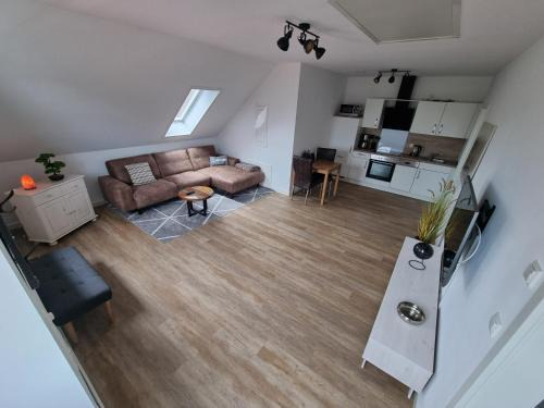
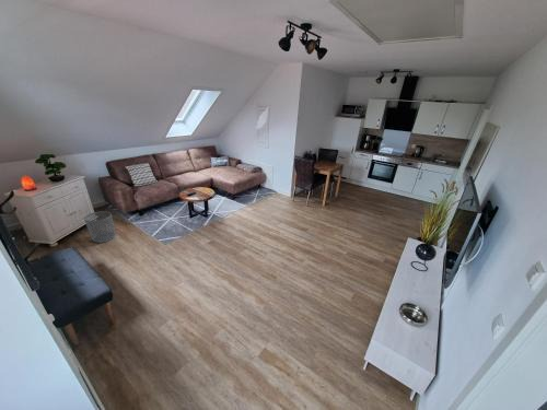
+ waste bin (101, 226)
